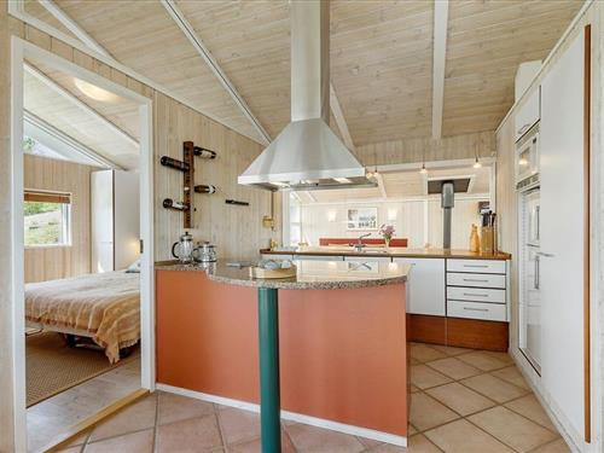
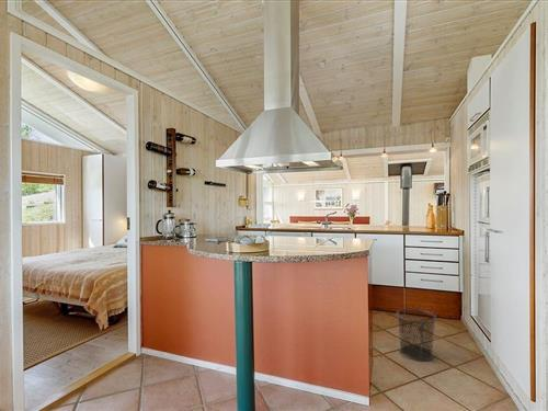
+ waste bin (416, 333)
